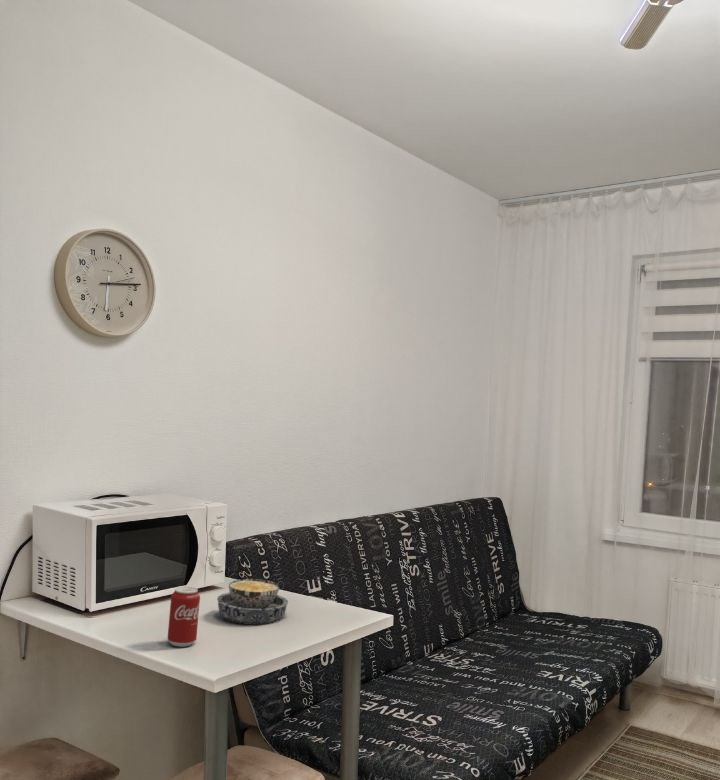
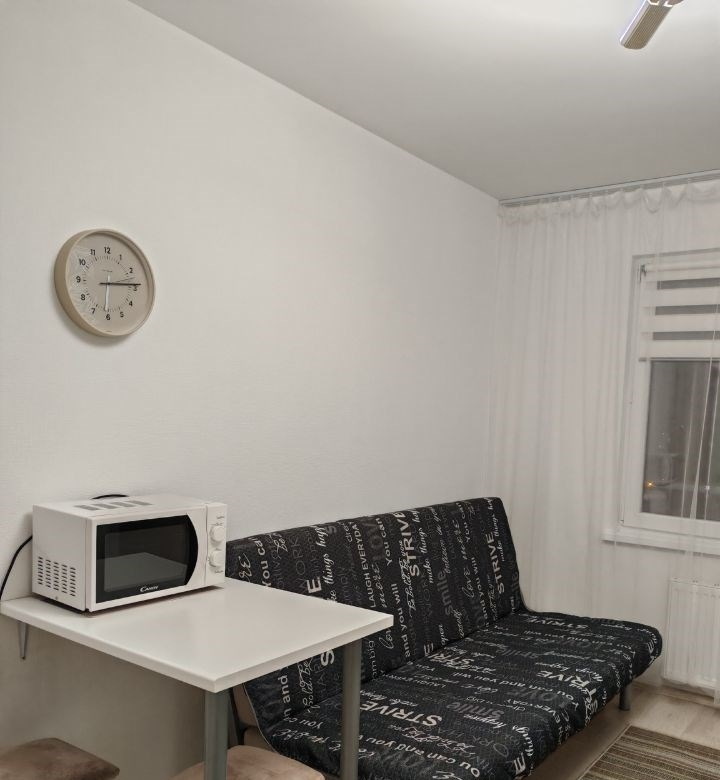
- beverage can (183, 616)
- bowl (252, 600)
